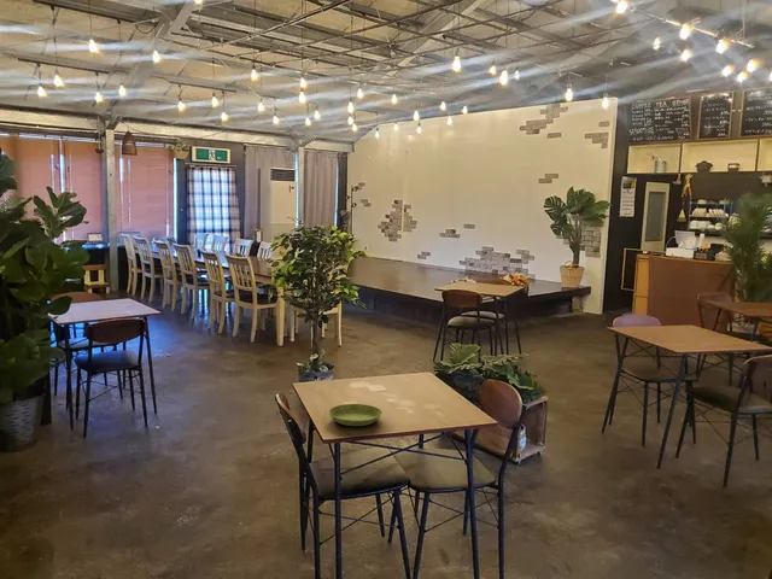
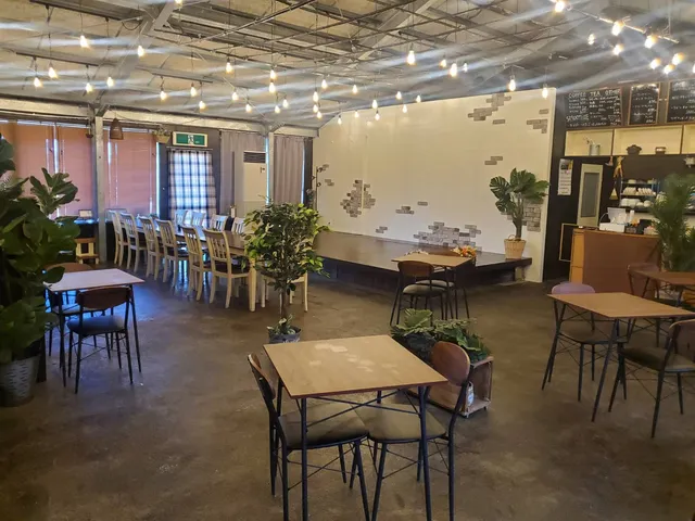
- saucer (355, 415)
